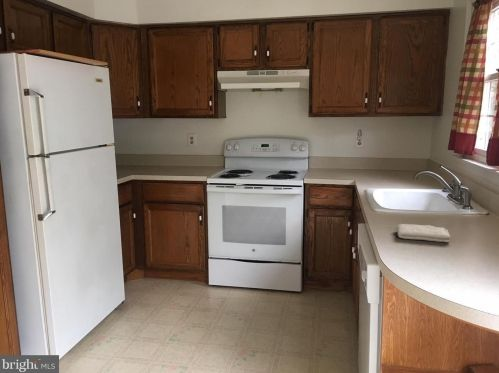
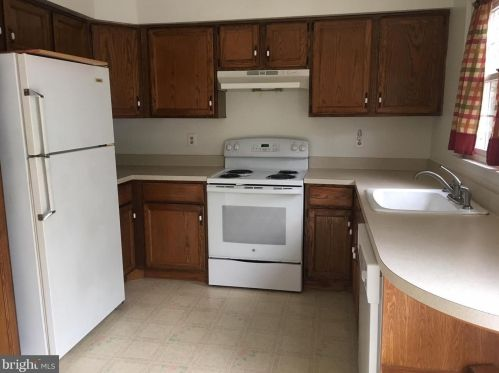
- washcloth (422, 232)
